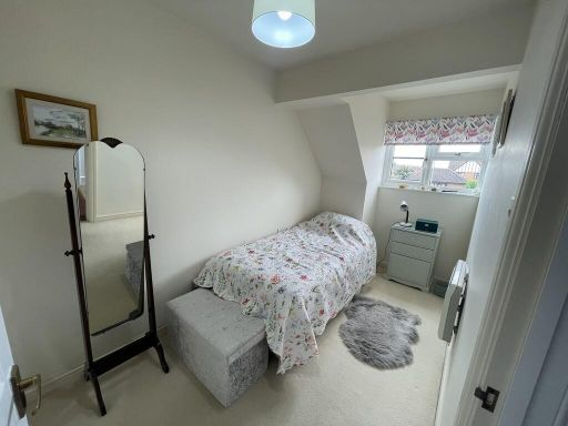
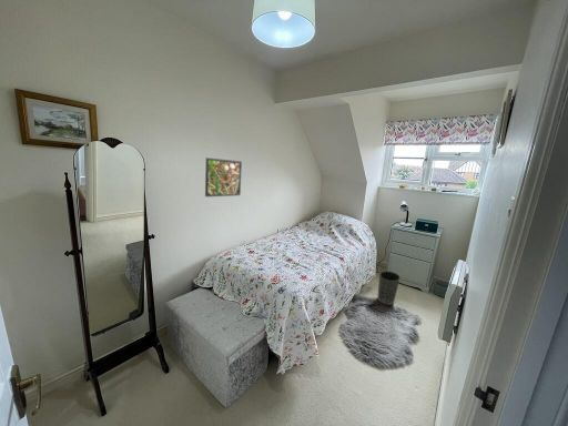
+ waste basket (387, 288)
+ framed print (224, 178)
